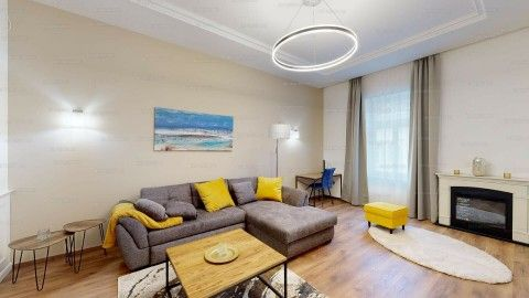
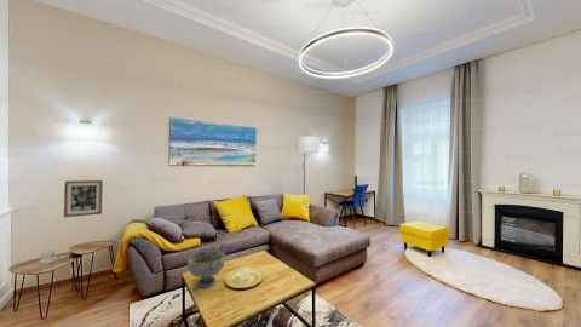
+ wall art (84, 197)
+ decorative bowl (206, 269)
